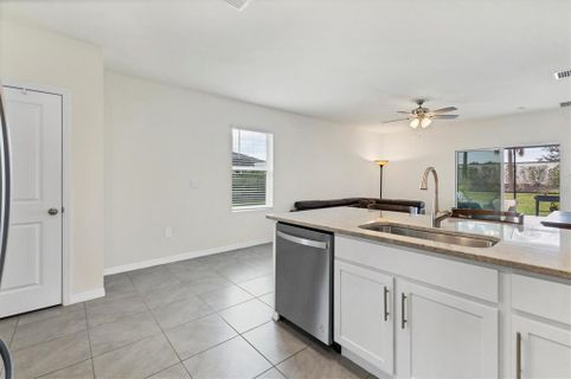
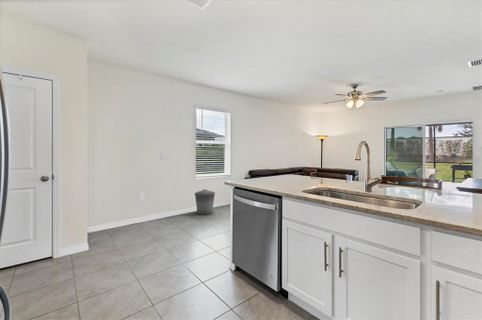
+ trash can (204, 201)
